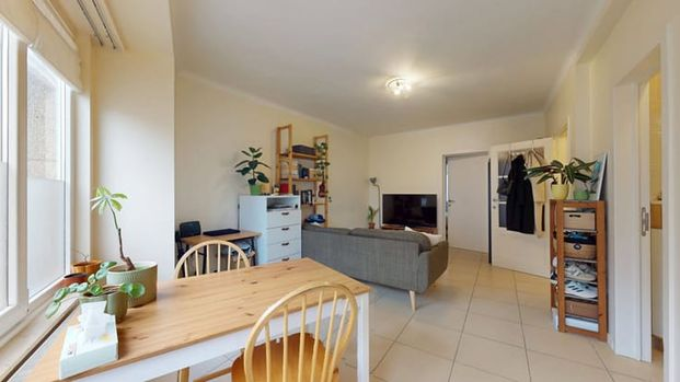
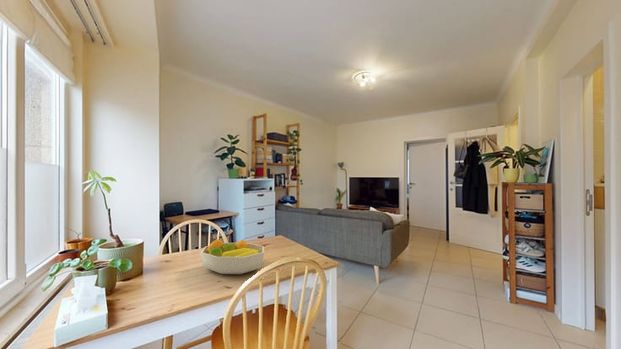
+ fruit bowl (233, 254)
